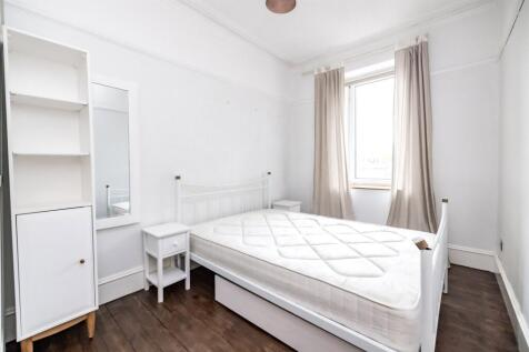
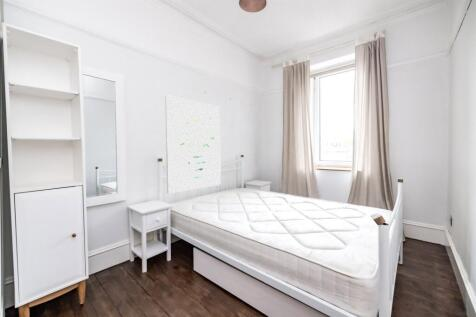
+ wall art (196, 145)
